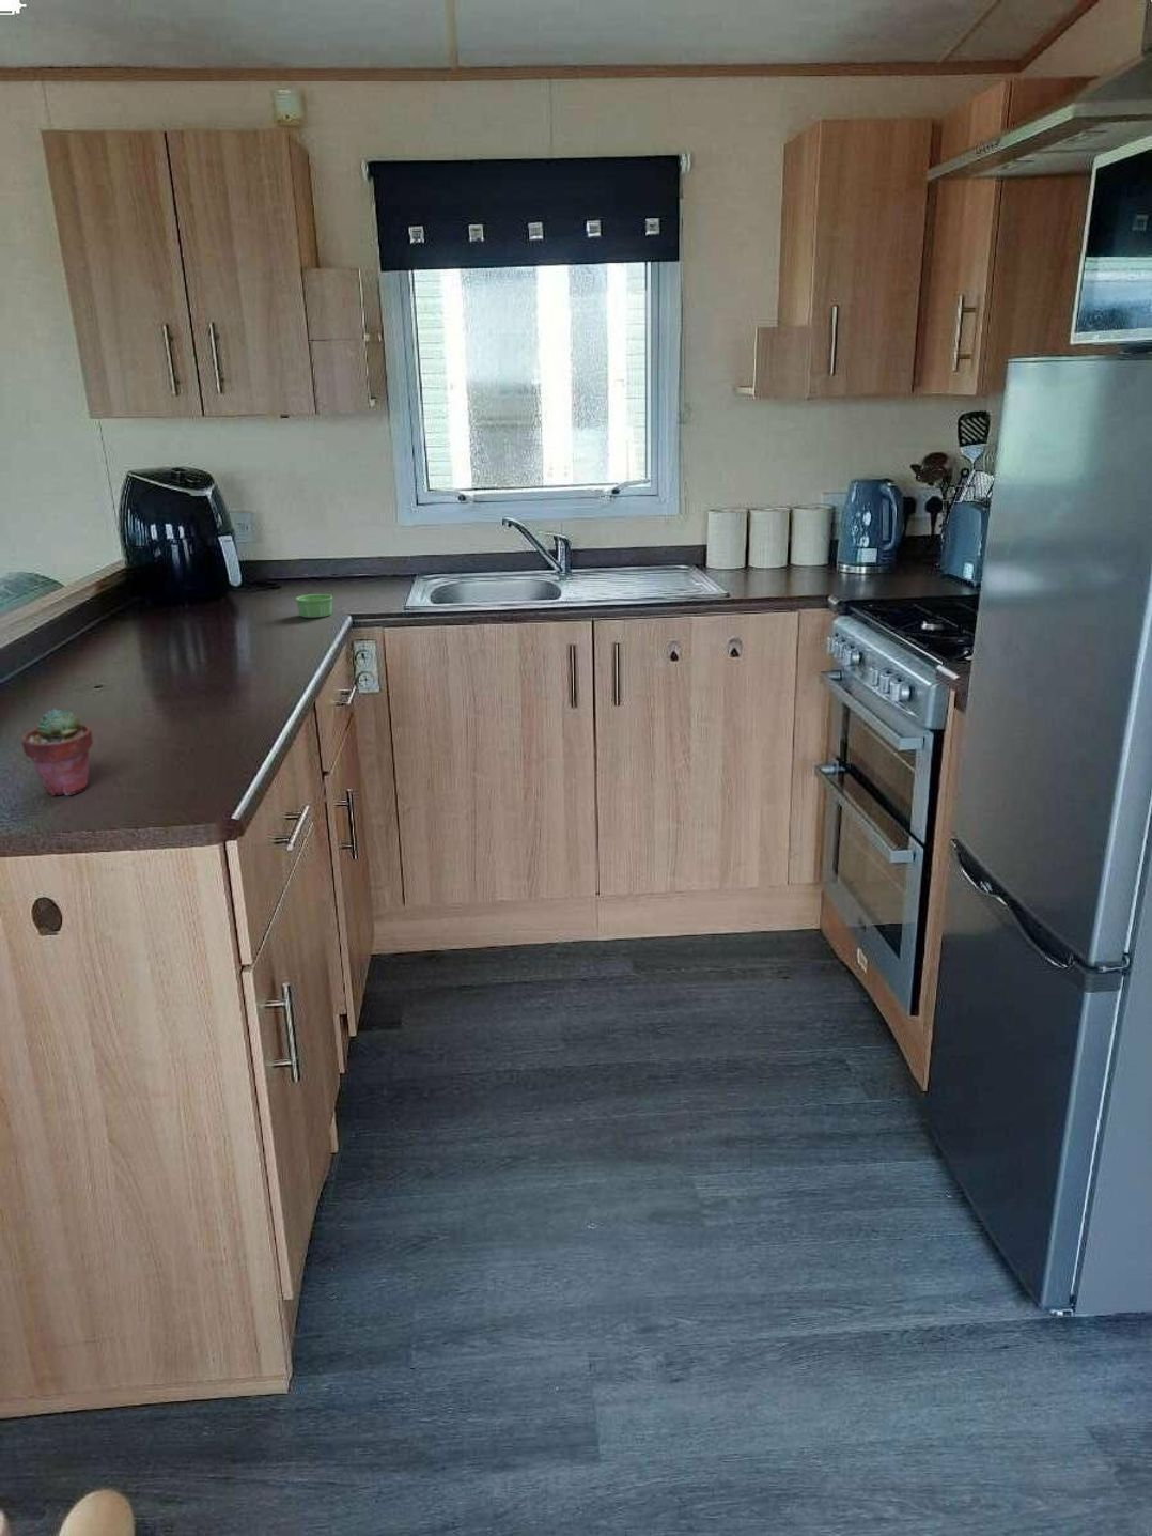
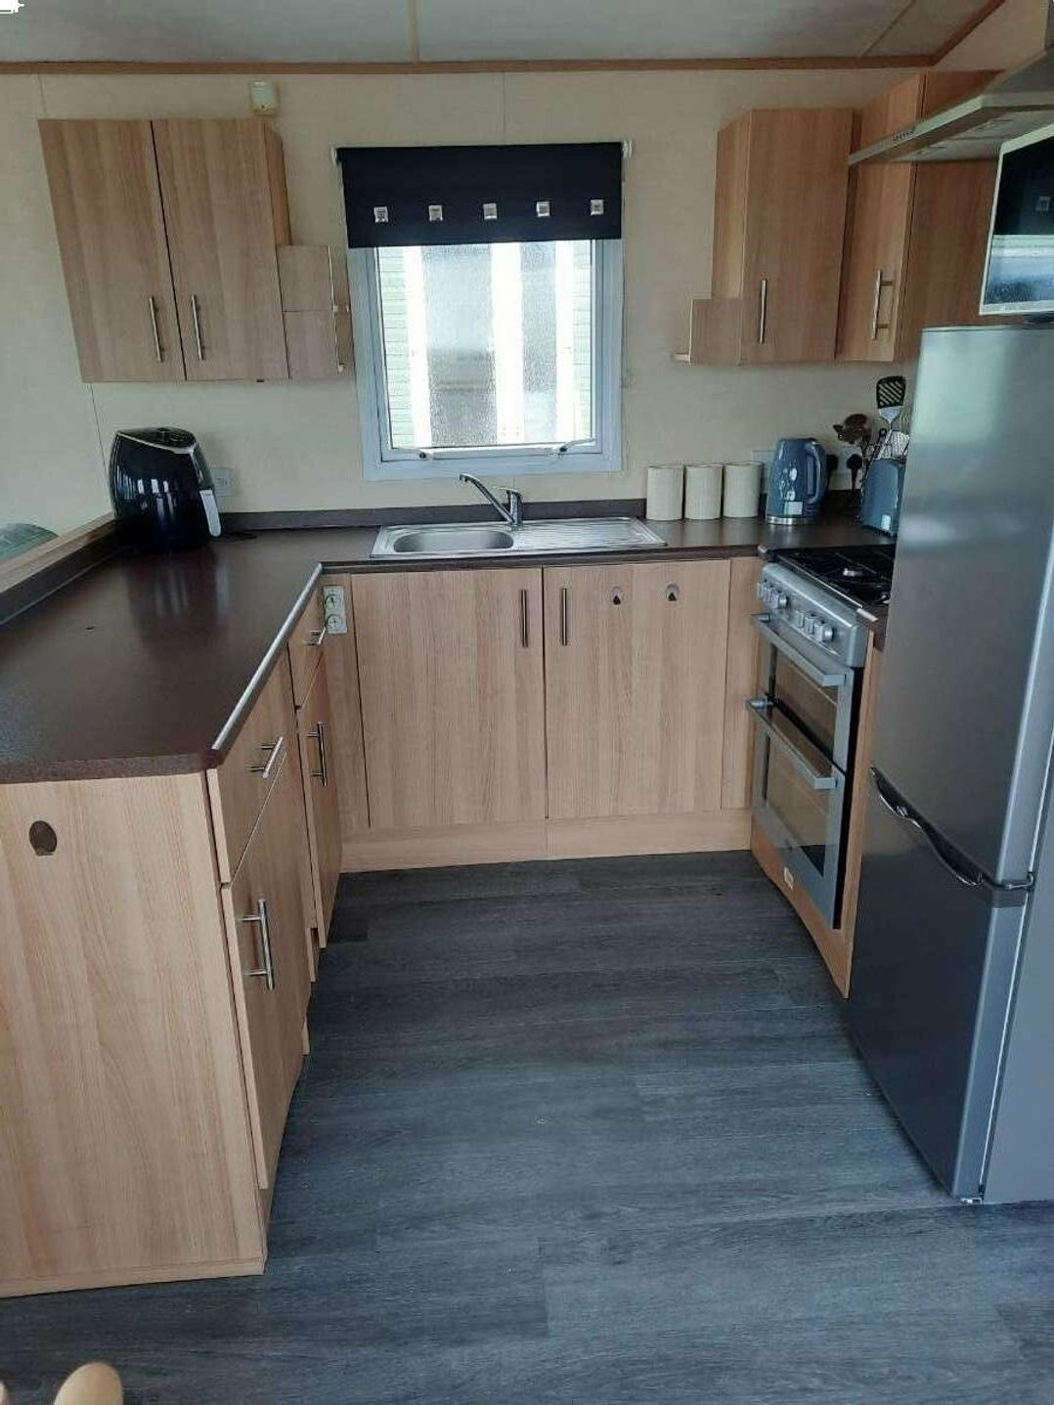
- potted succulent (59, 748)
- ramekin (315, 606)
